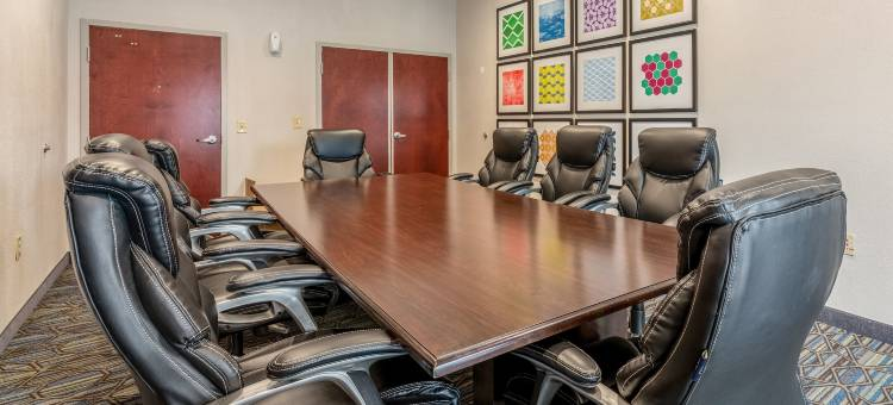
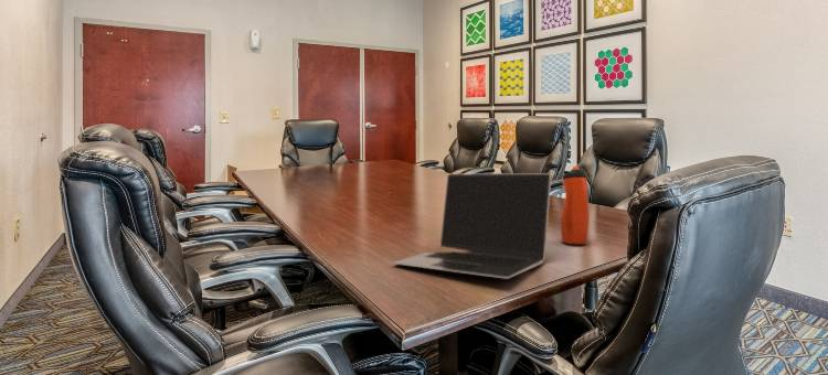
+ water bottle (574, 204)
+ laptop (473, 217)
